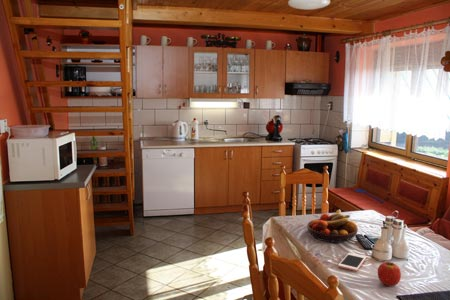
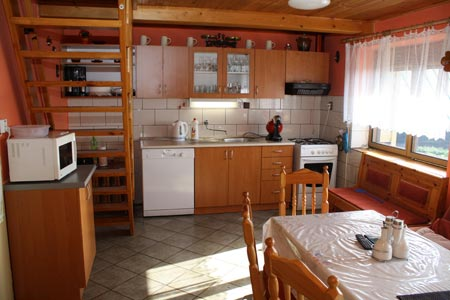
- apple (389, 272)
- cell phone (352, 261)
- fruit bowl (331, 224)
